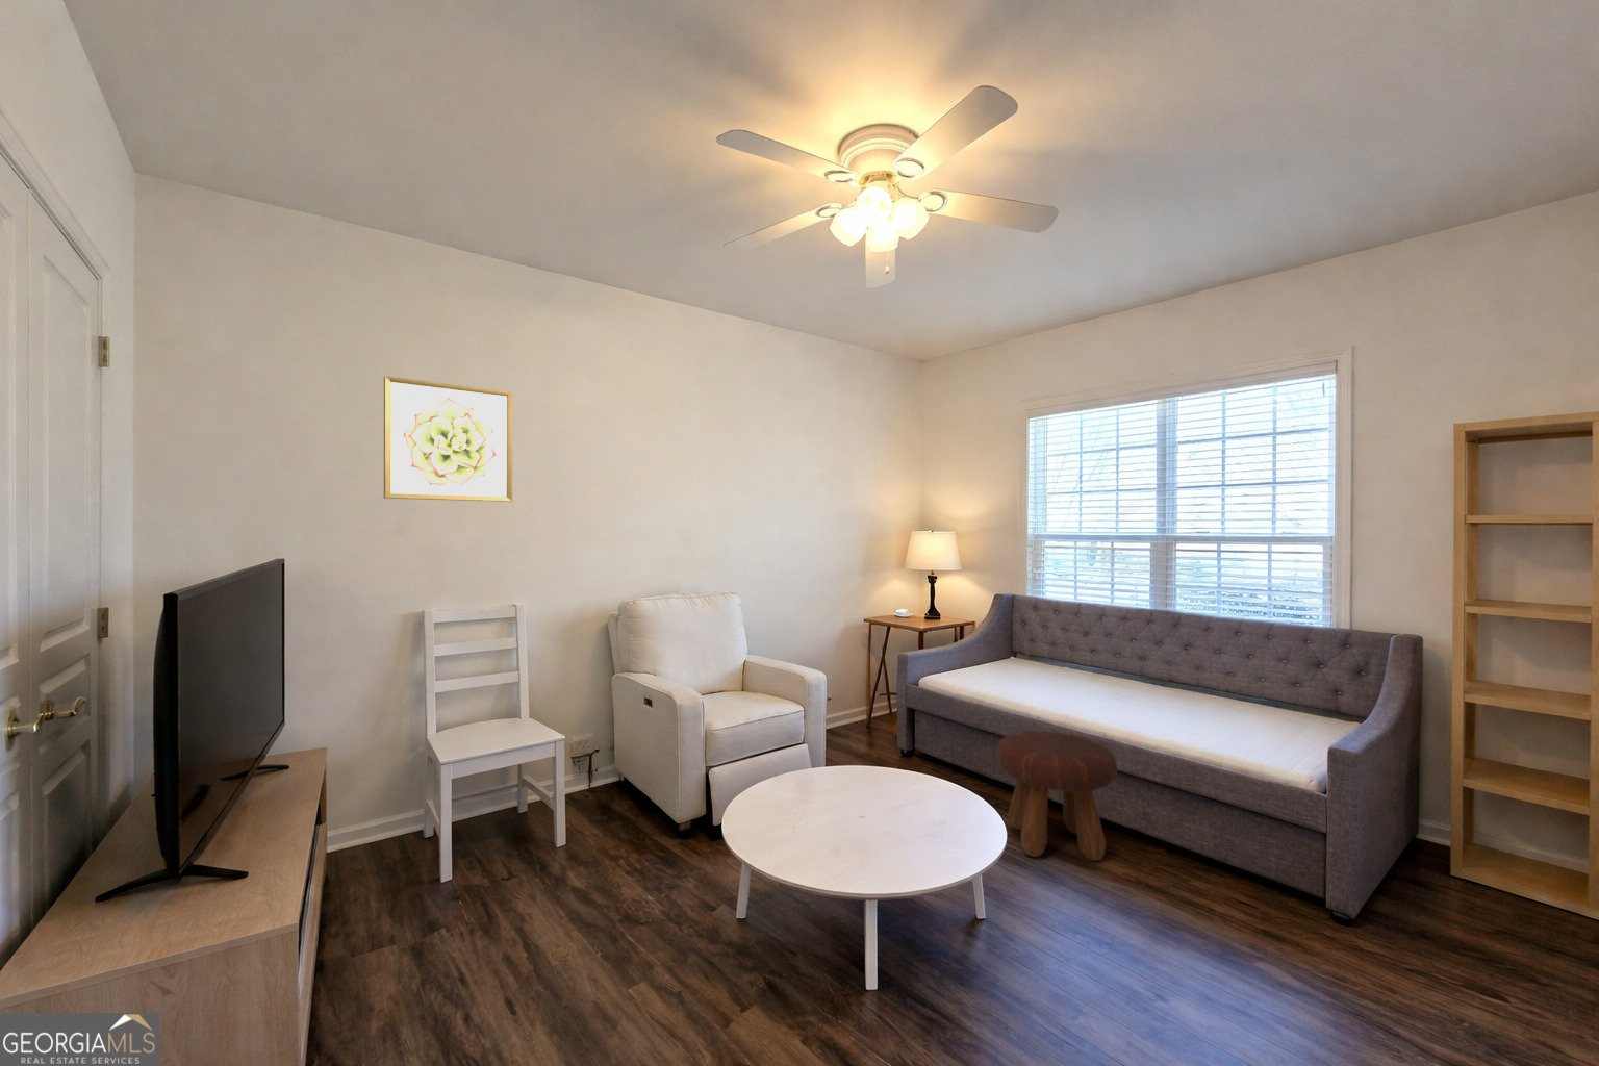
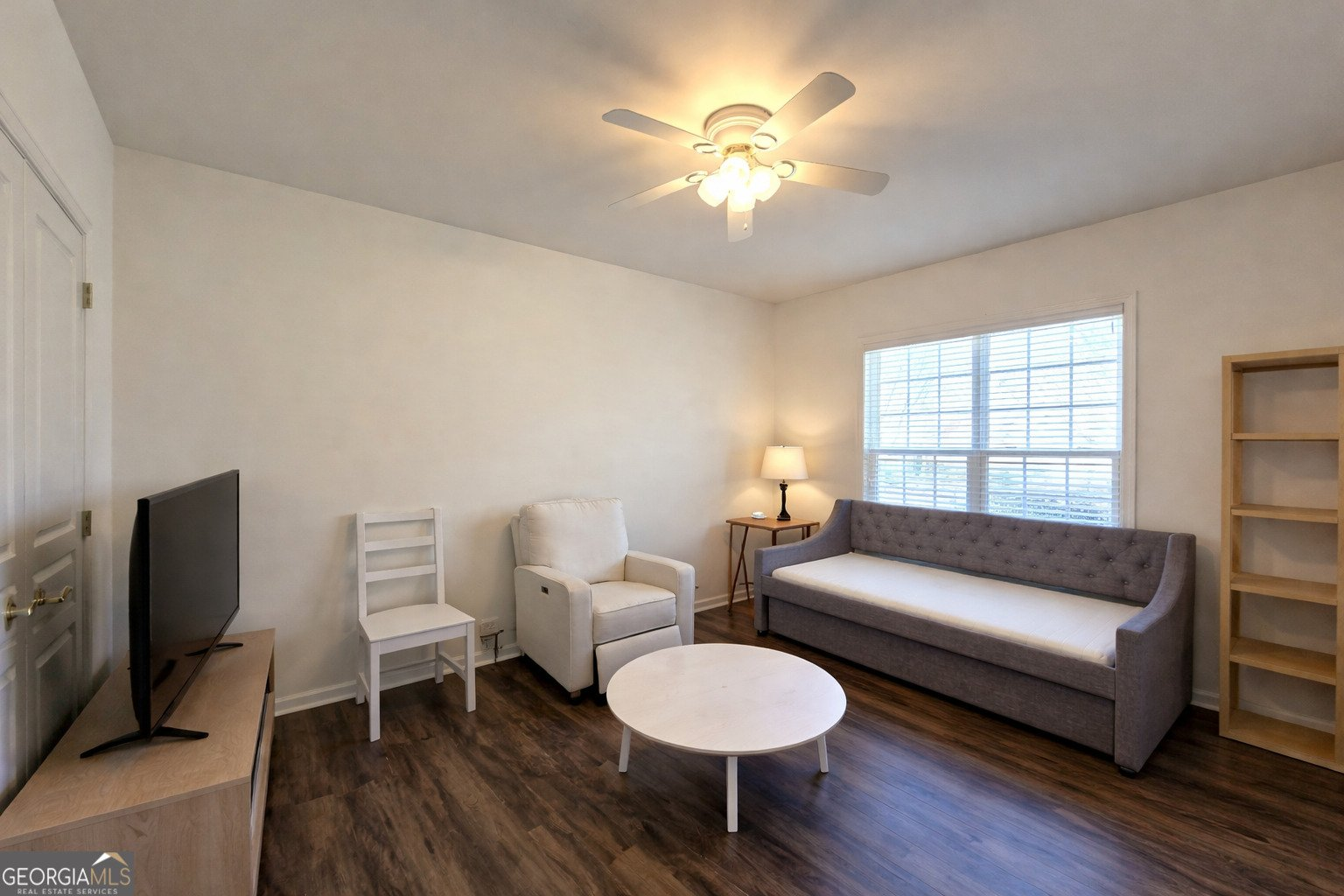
- wall art (451, 443)
- footstool (1054, 789)
